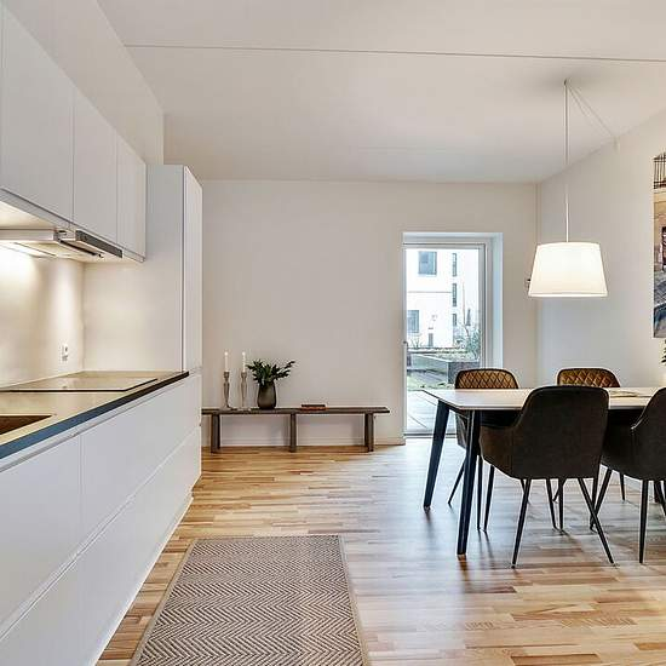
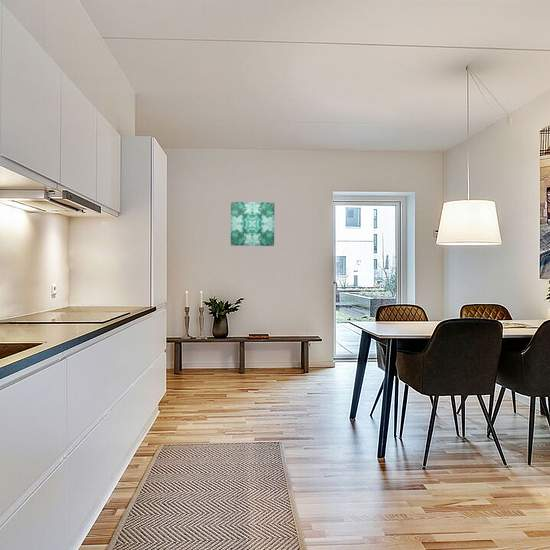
+ wall art (252, 224)
